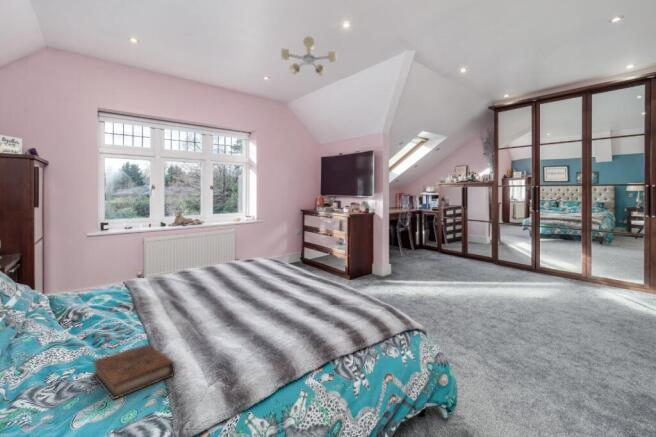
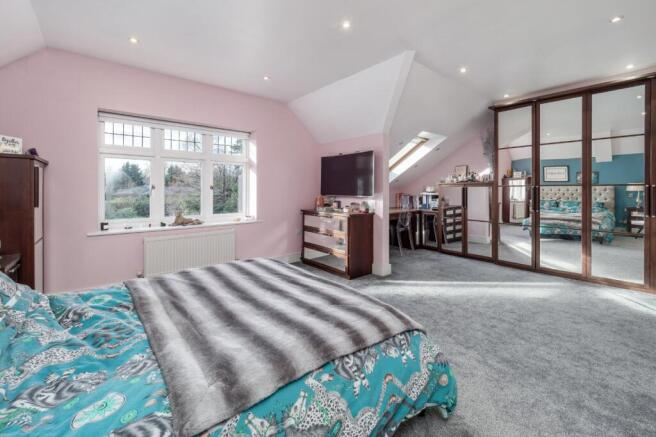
- ceiling light (309, 58)
- book (133, 368)
